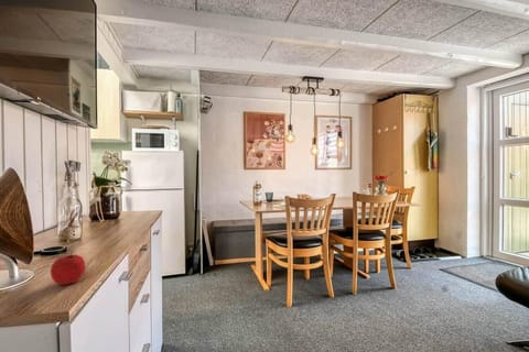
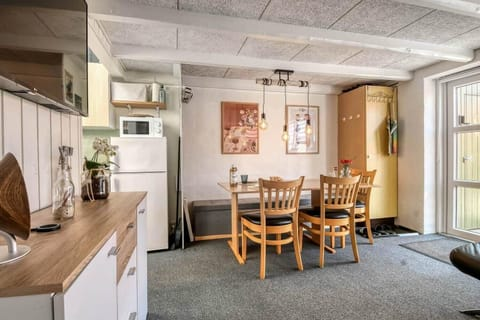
- apple (68, 266)
